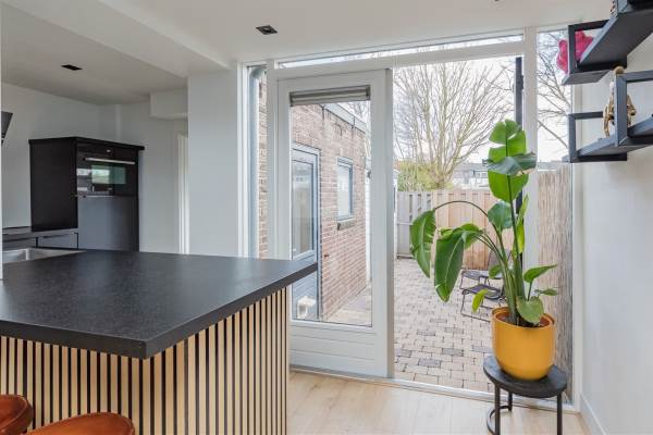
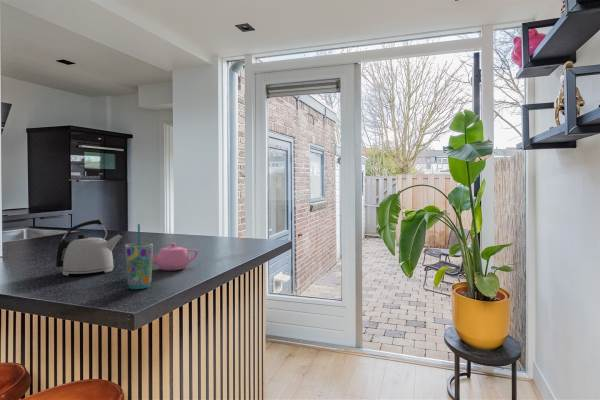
+ cup (139, 255)
+ kettle (90, 245)
+ teapot (171, 256)
